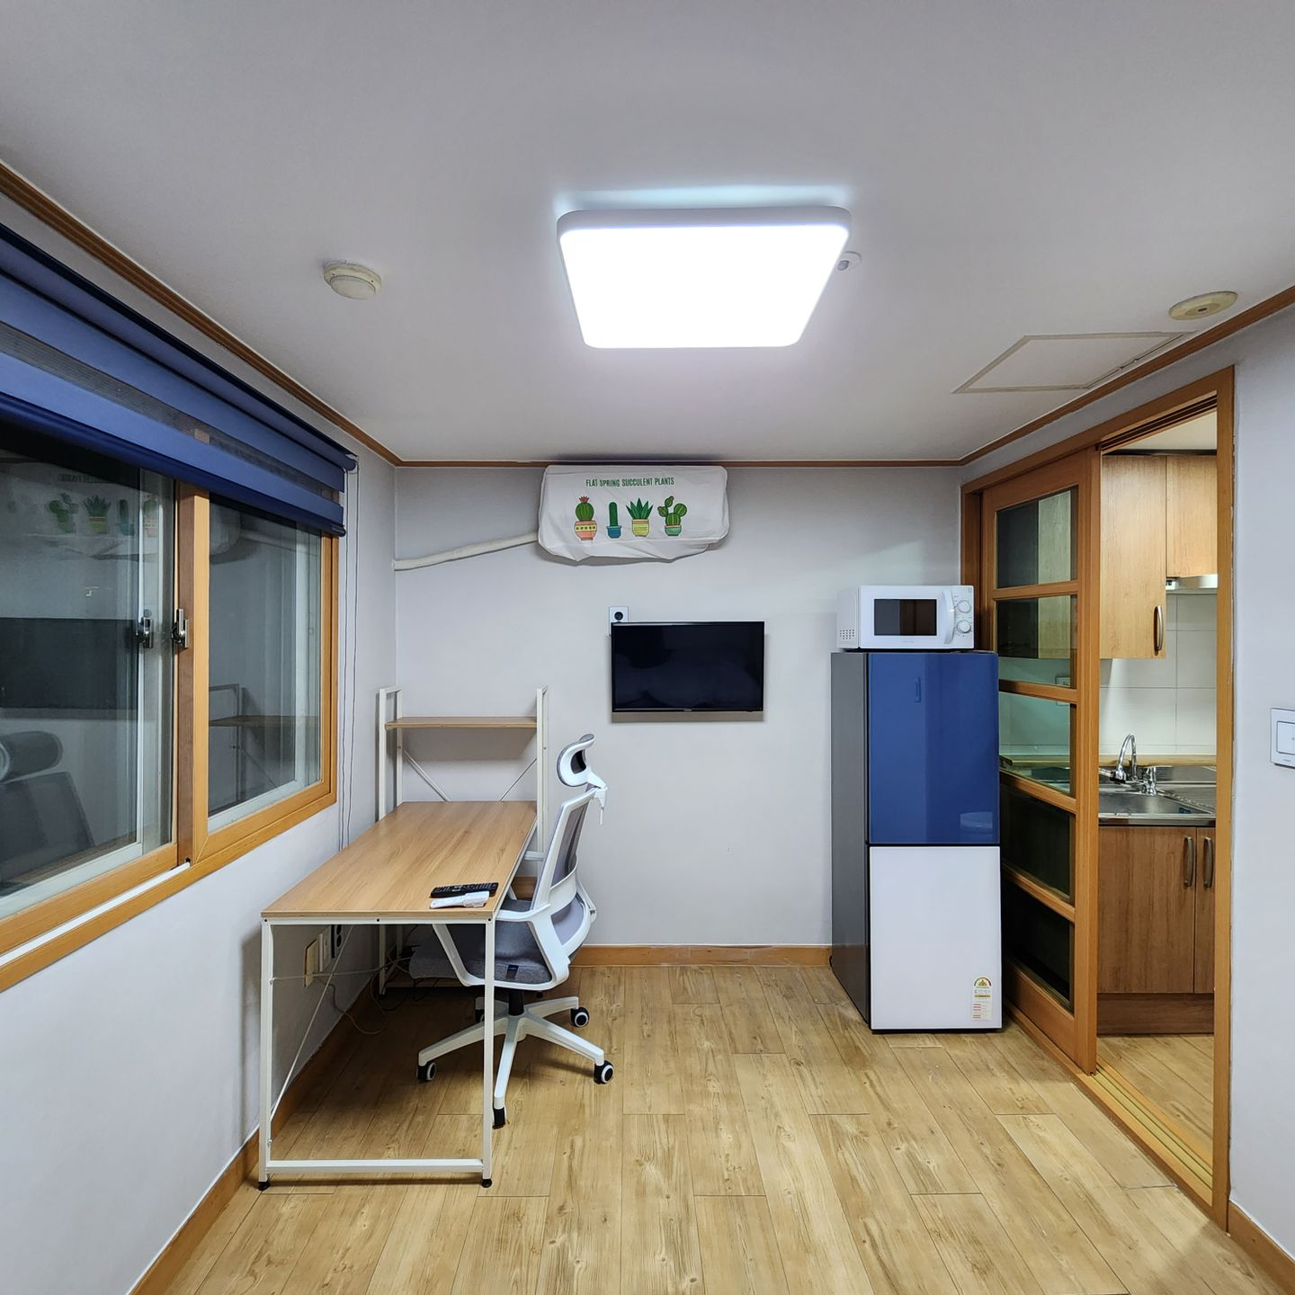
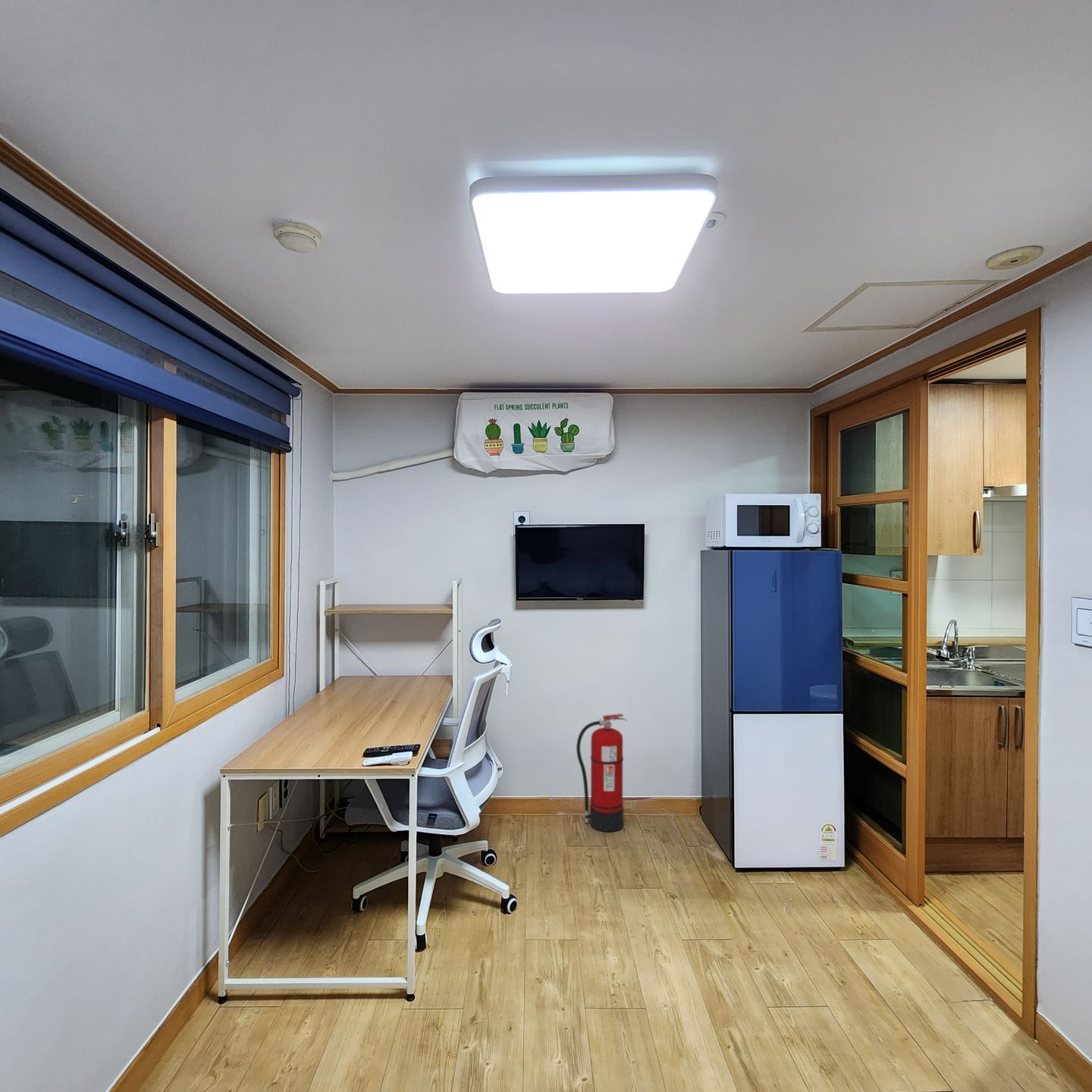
+ fire extinguisher (602, 769)
